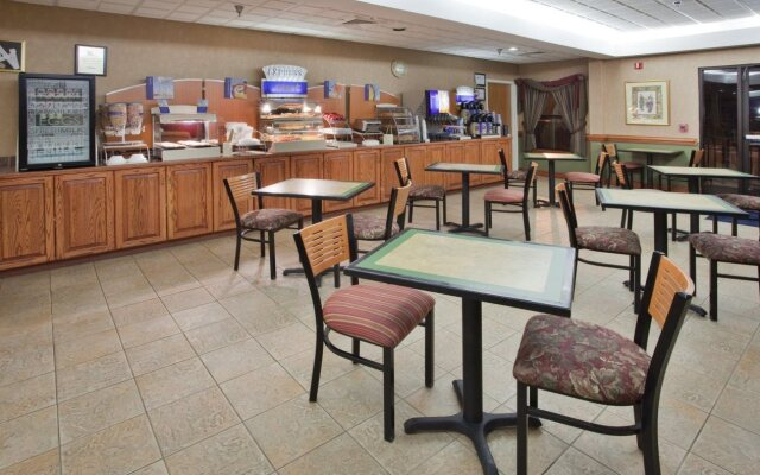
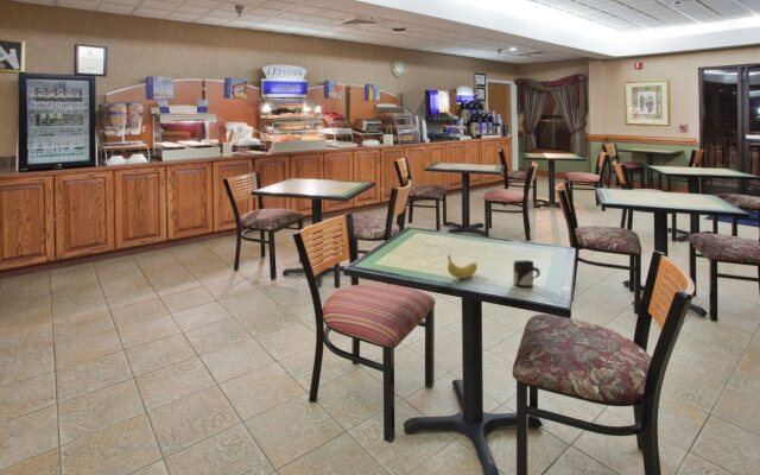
+ cup (526, 273)
+ fruit (462, 267)
